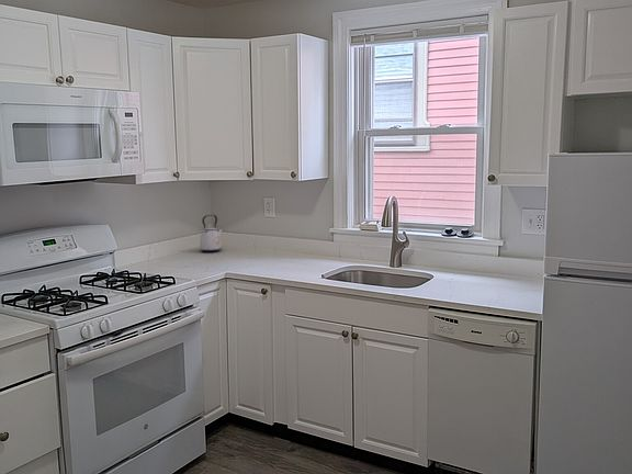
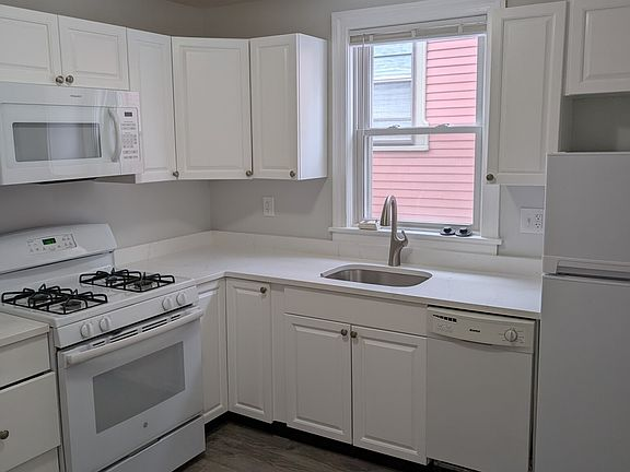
- kettle (213, 233)
